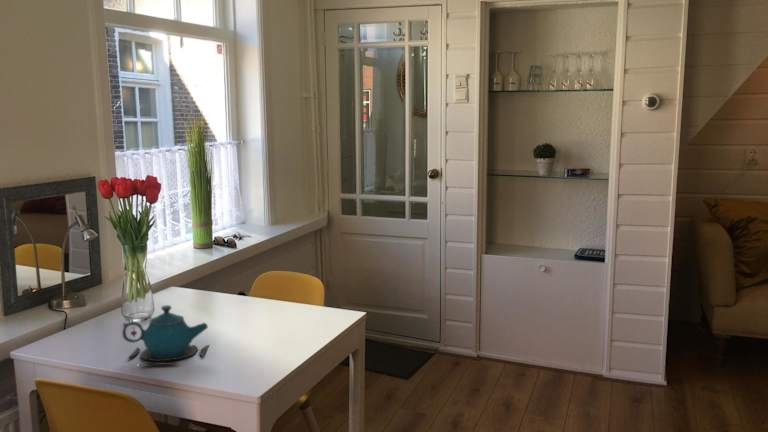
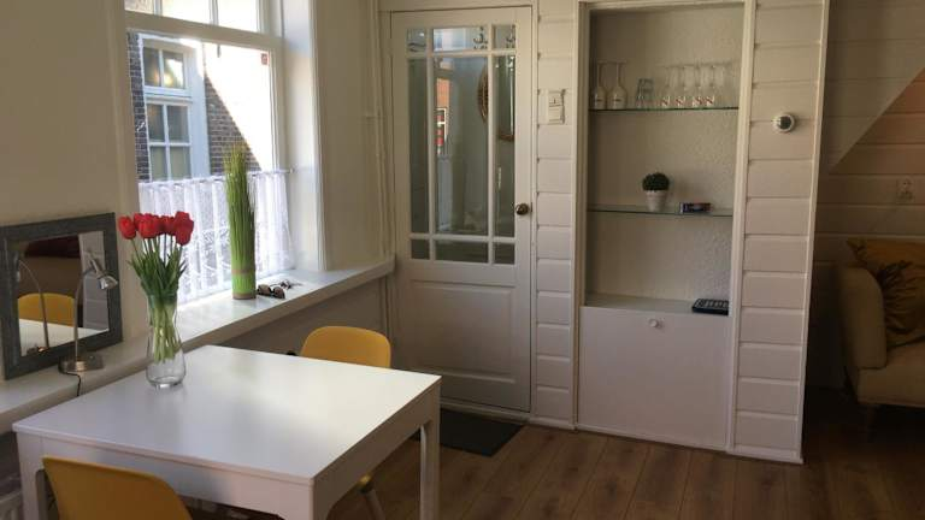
- teapot (166, 329)
